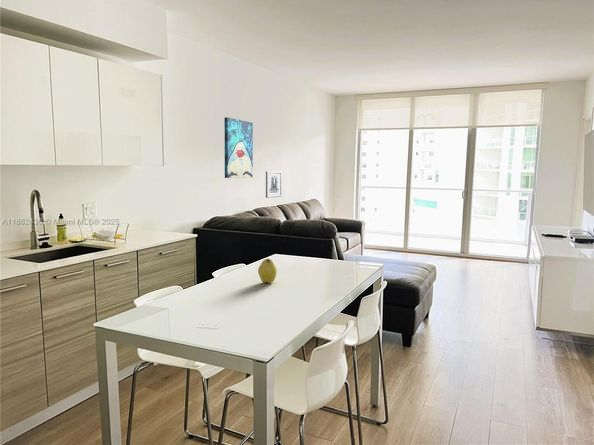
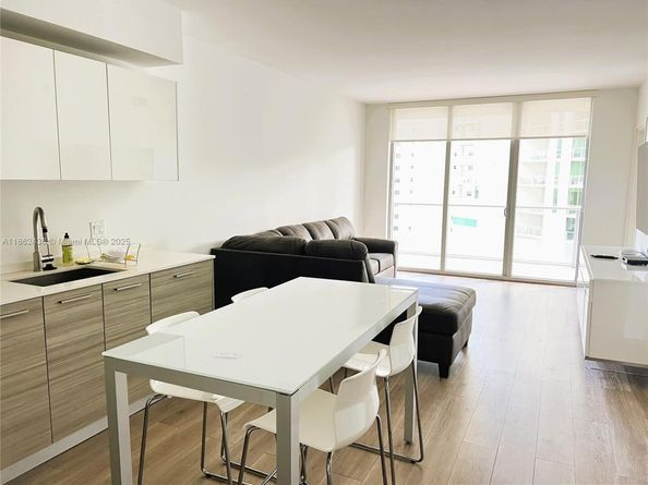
- wall art (274, 184)
- fruit (267, 270)
- wall art (239, 149)
